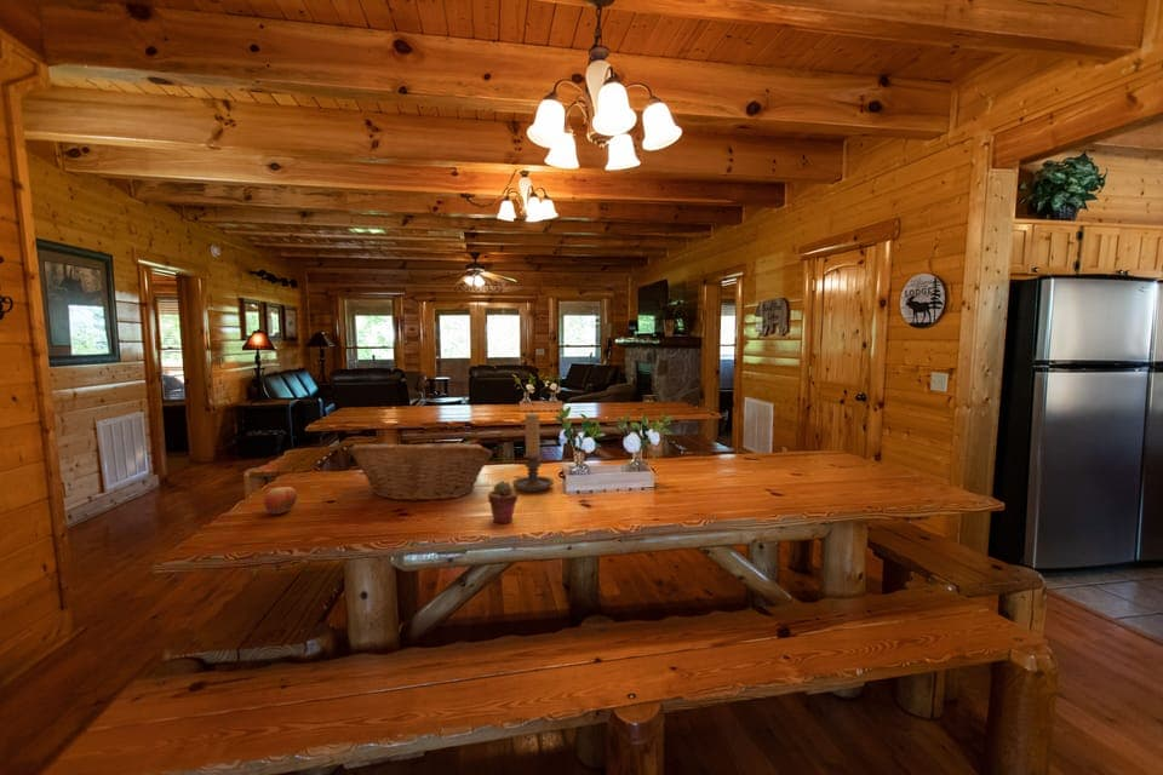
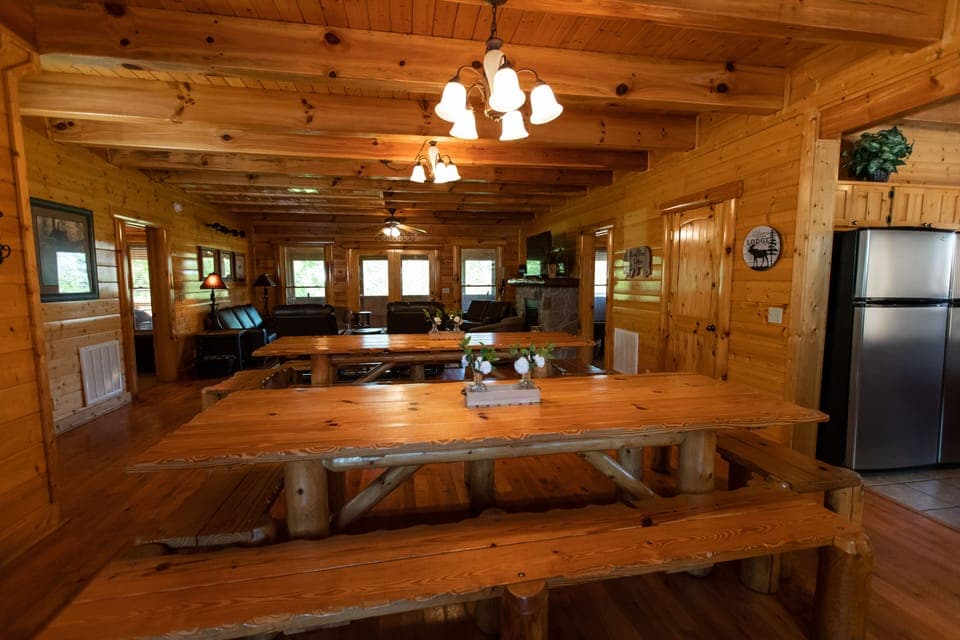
- apple (280, 499)
- potted succulent (503, 500)
- fruit basket (422, 463)
- candle holder (533, 449)
